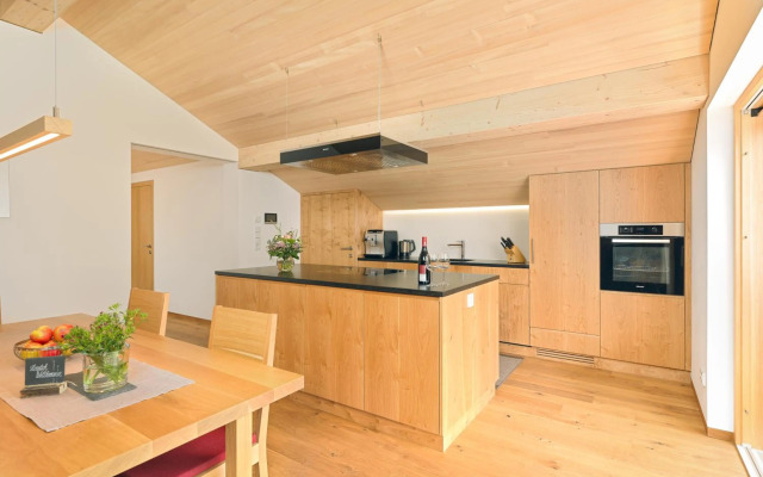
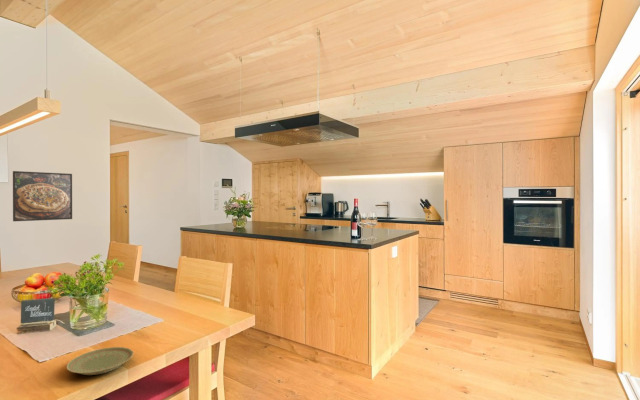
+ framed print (44, 196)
+ plate (101, 362)
